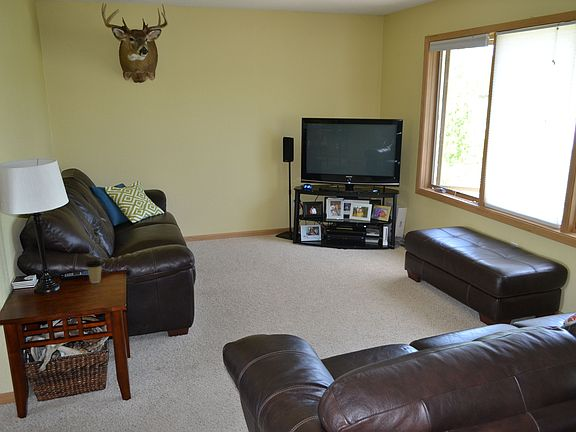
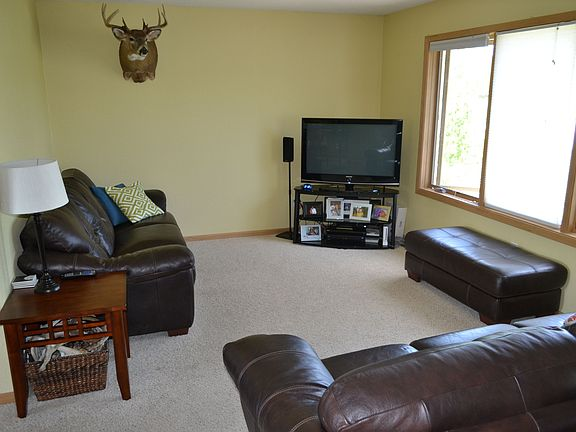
- coffee cup (94, 271)
